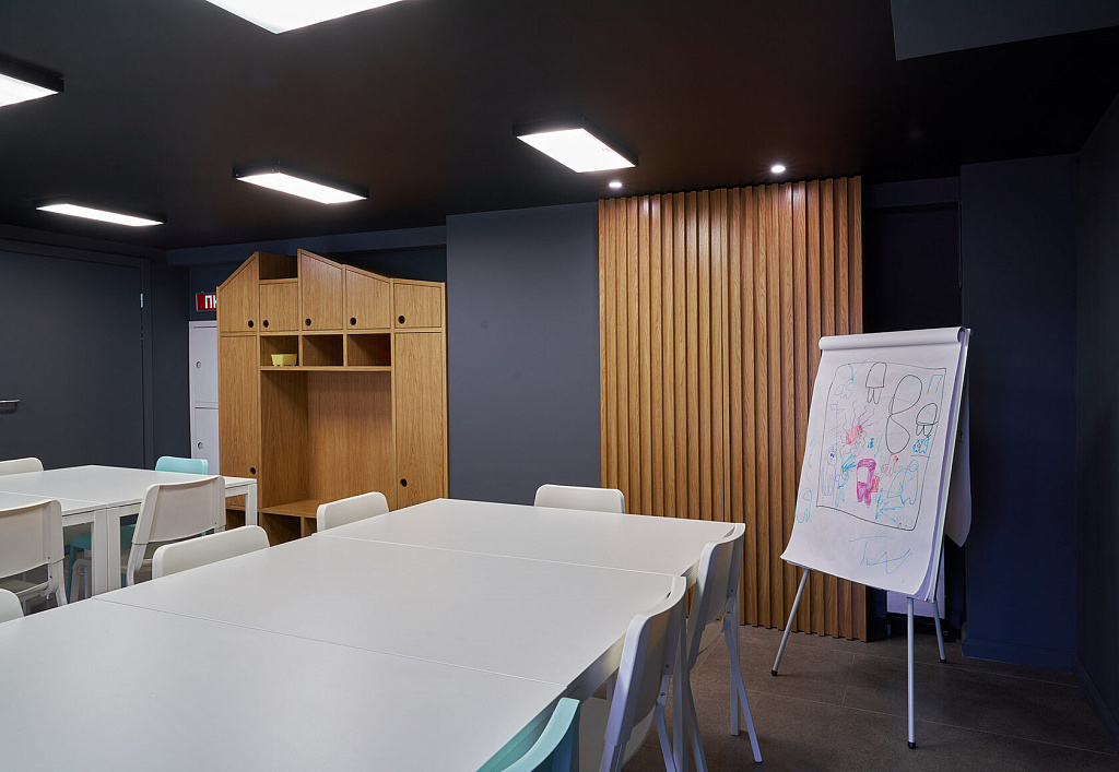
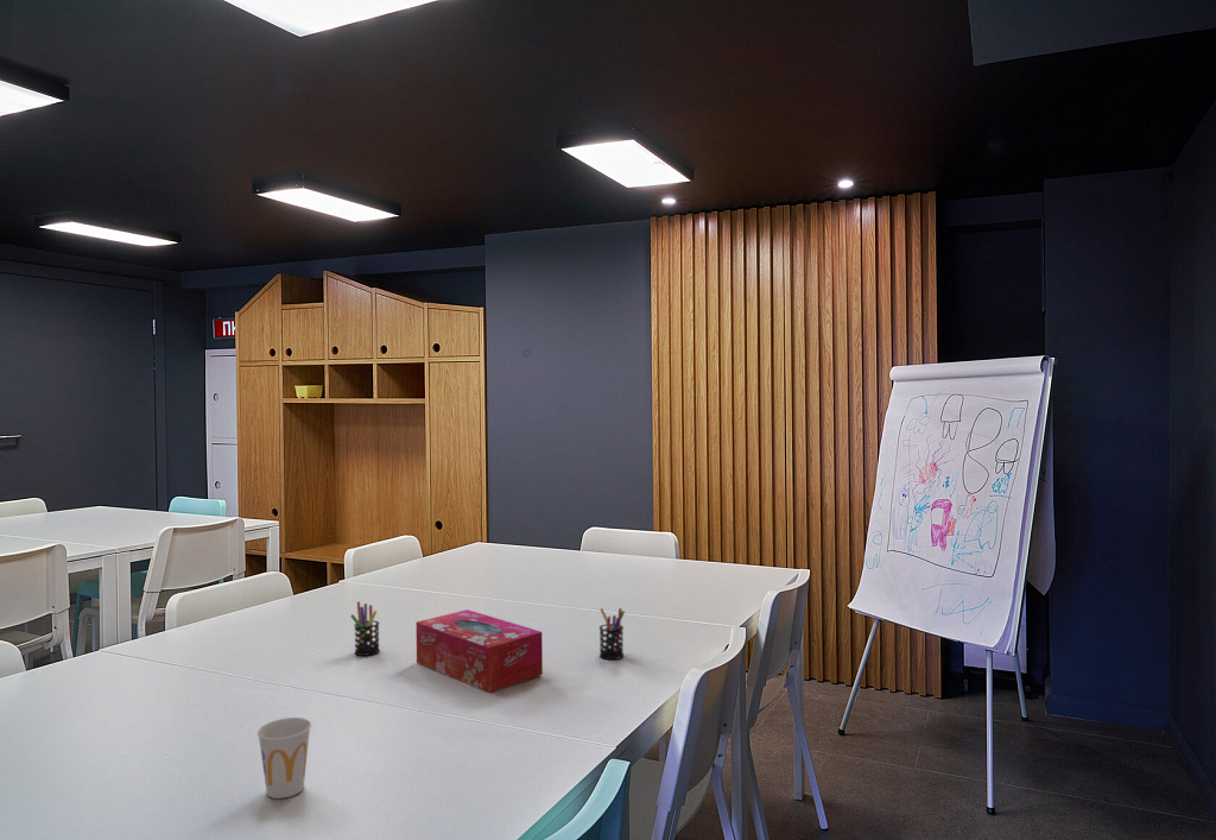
+ cup (285, 758)
+ pen holder (614, 630)
+ pen holder (363, 627)
+ tissue box (477, 648)
